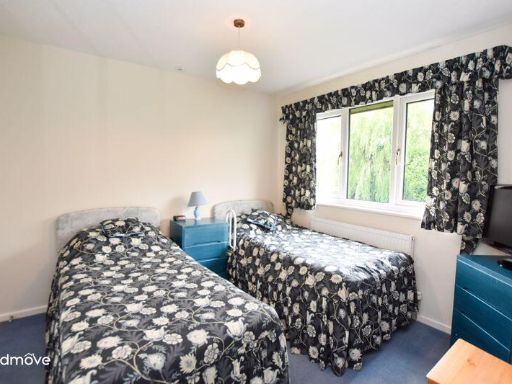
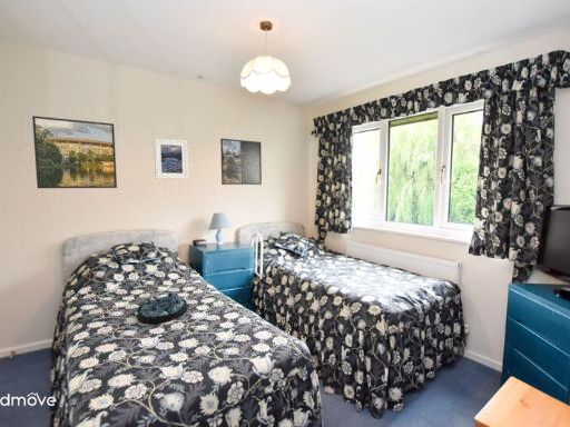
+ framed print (242, 162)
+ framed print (171, 159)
+ serving tray (163, 305)
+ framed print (77, 153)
